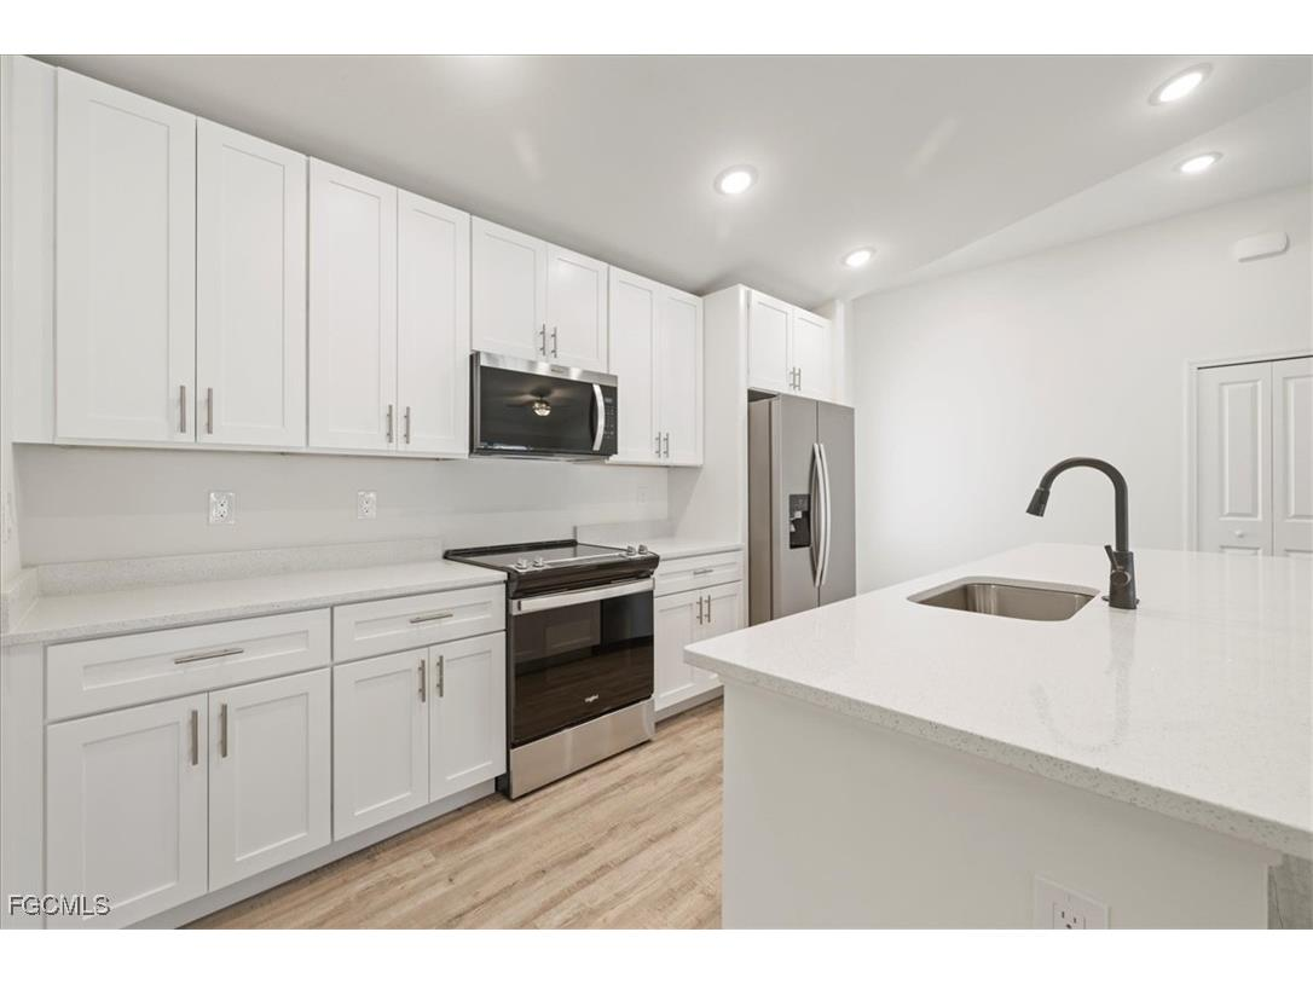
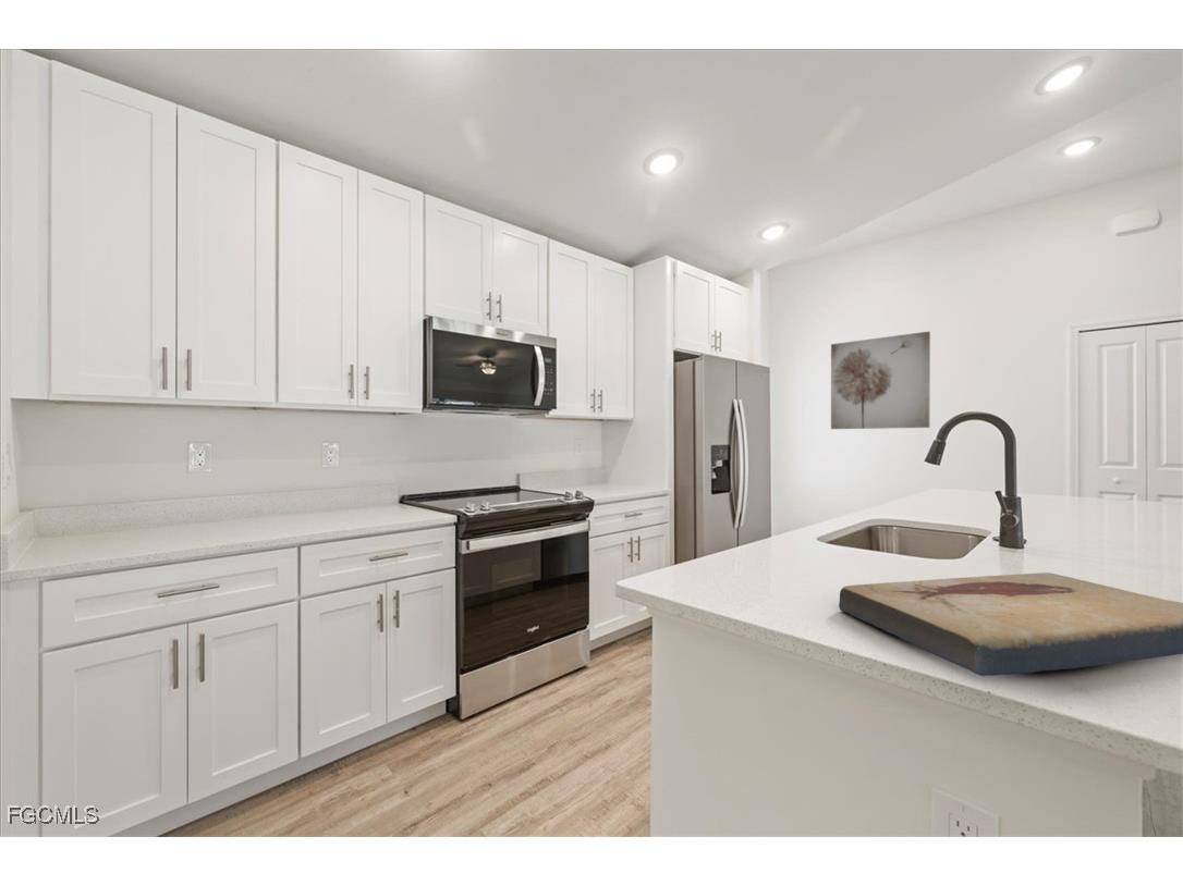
+ wall art (877, 383)
+ fish fossil (1022, 612)
